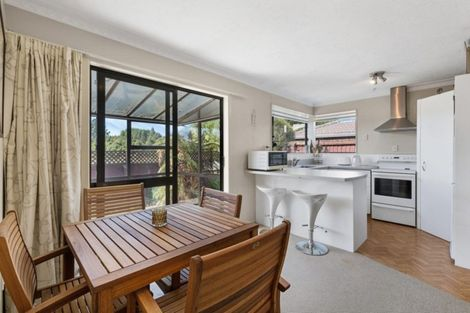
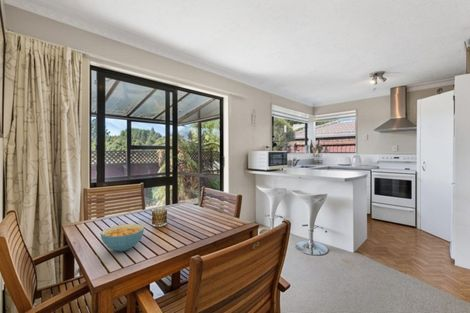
+ cereal bowl (123, 239)
